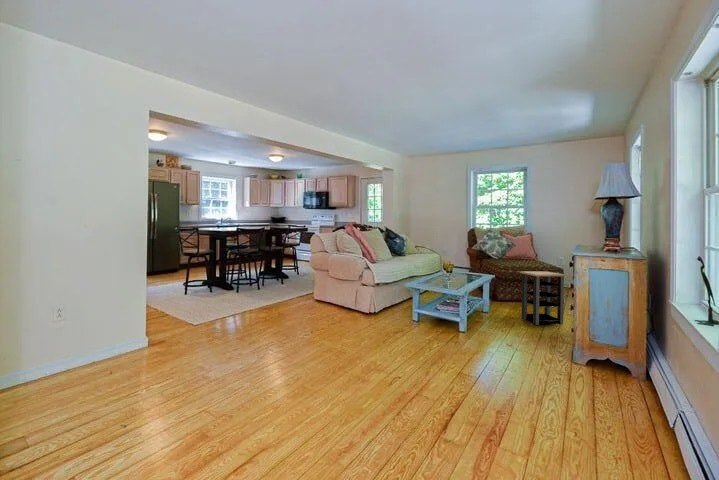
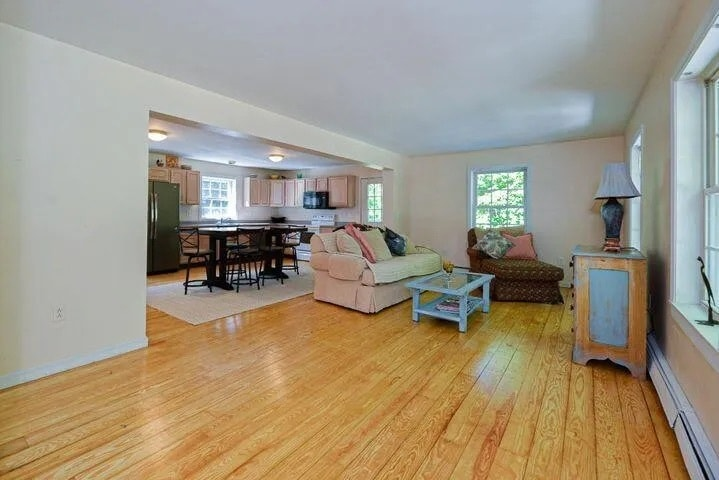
- side table (541, 296)
